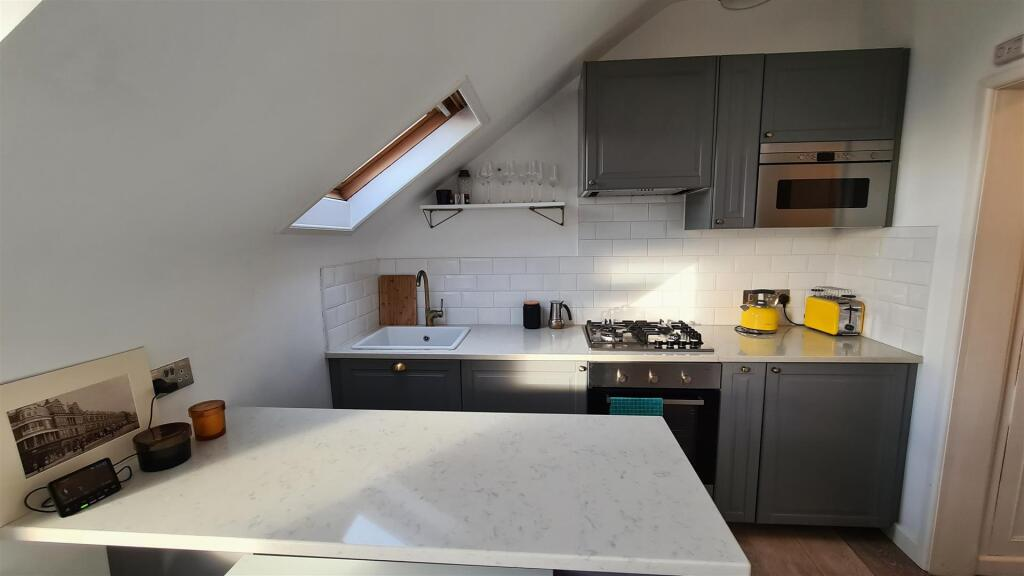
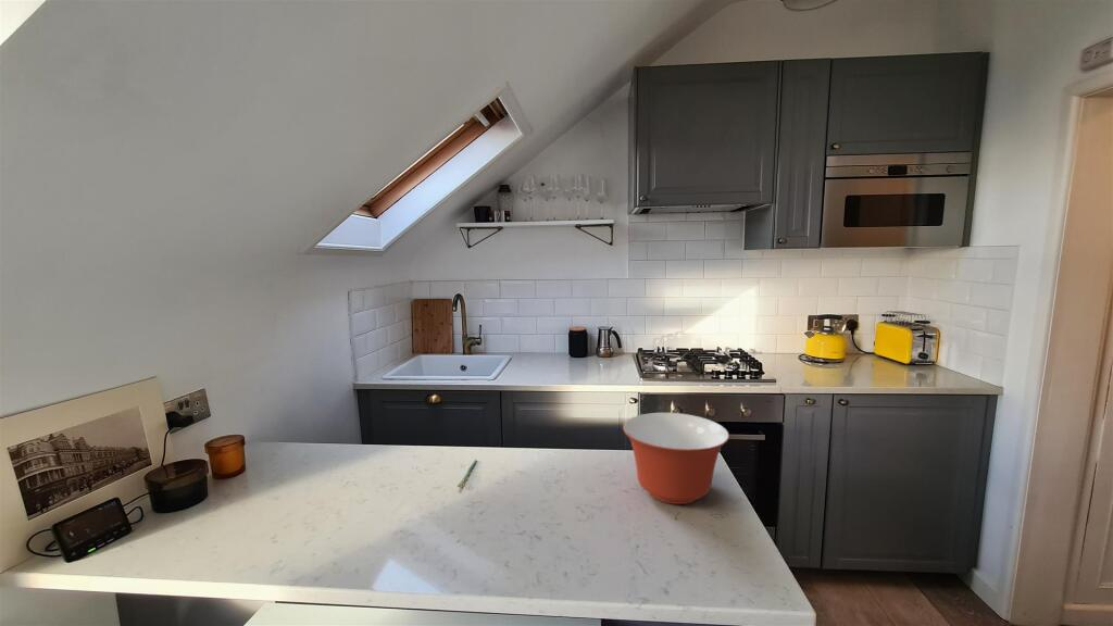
+ mixing bowl (674, 460)
+ pen (467, 472)
